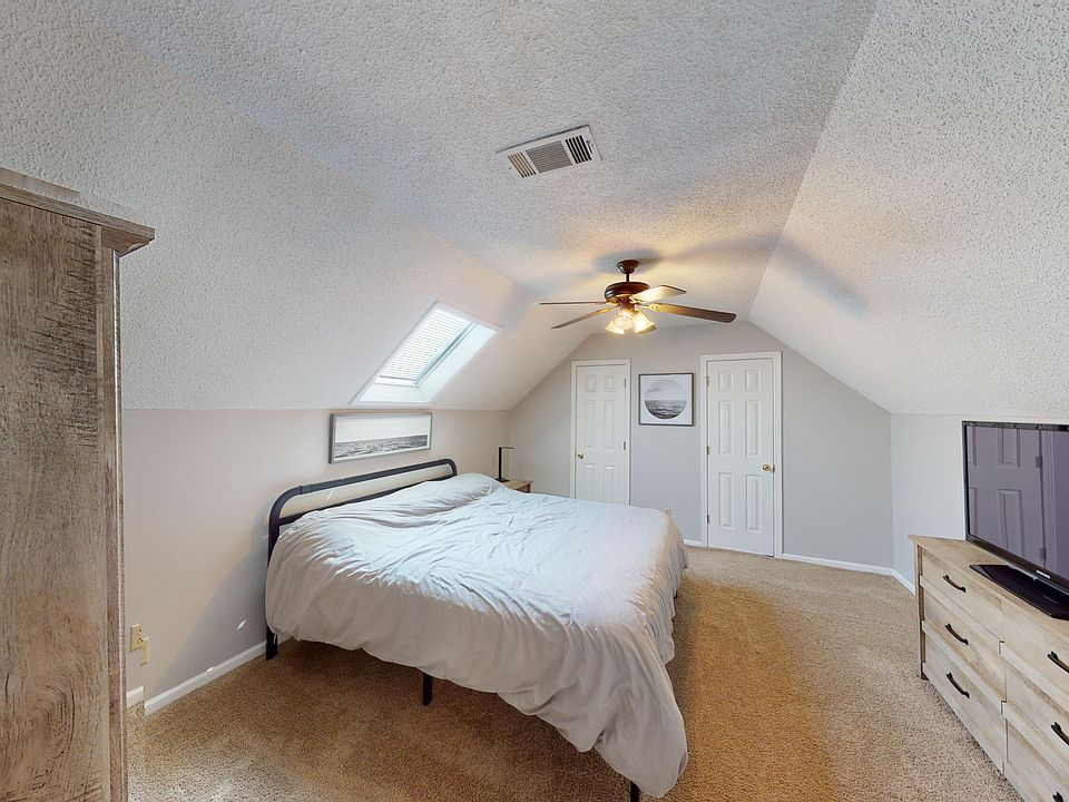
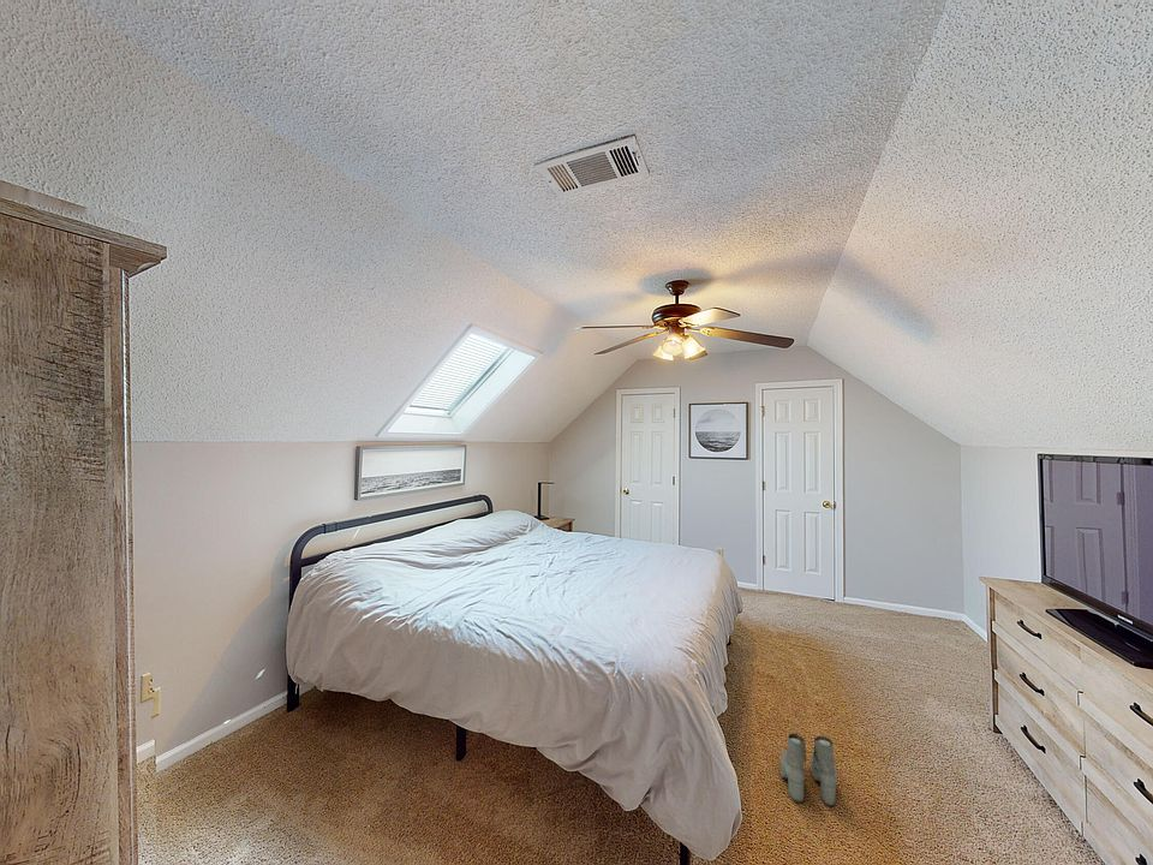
+ boots (806, 758)
